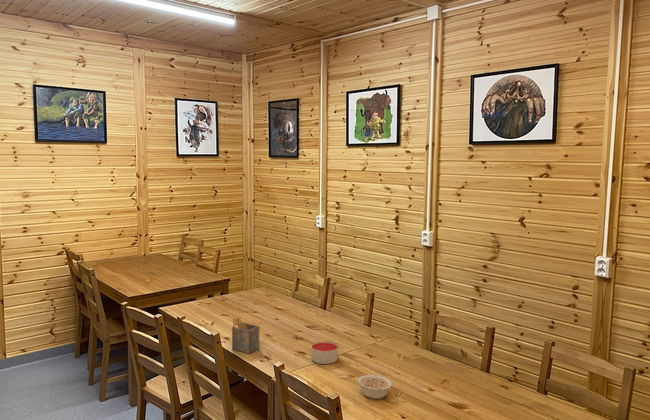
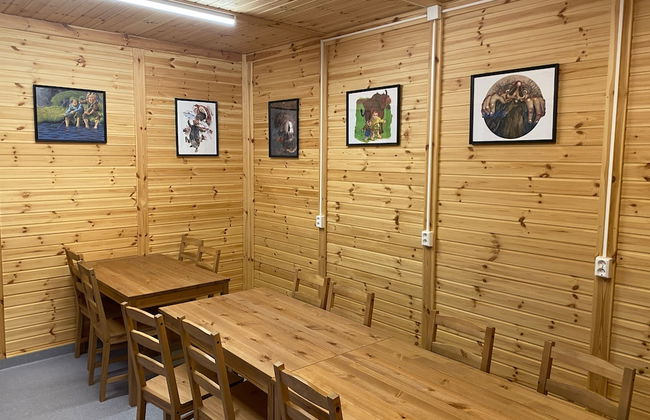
- napkin holder (245, 333)
- candle (324, 352)
- legume (375, 387)
